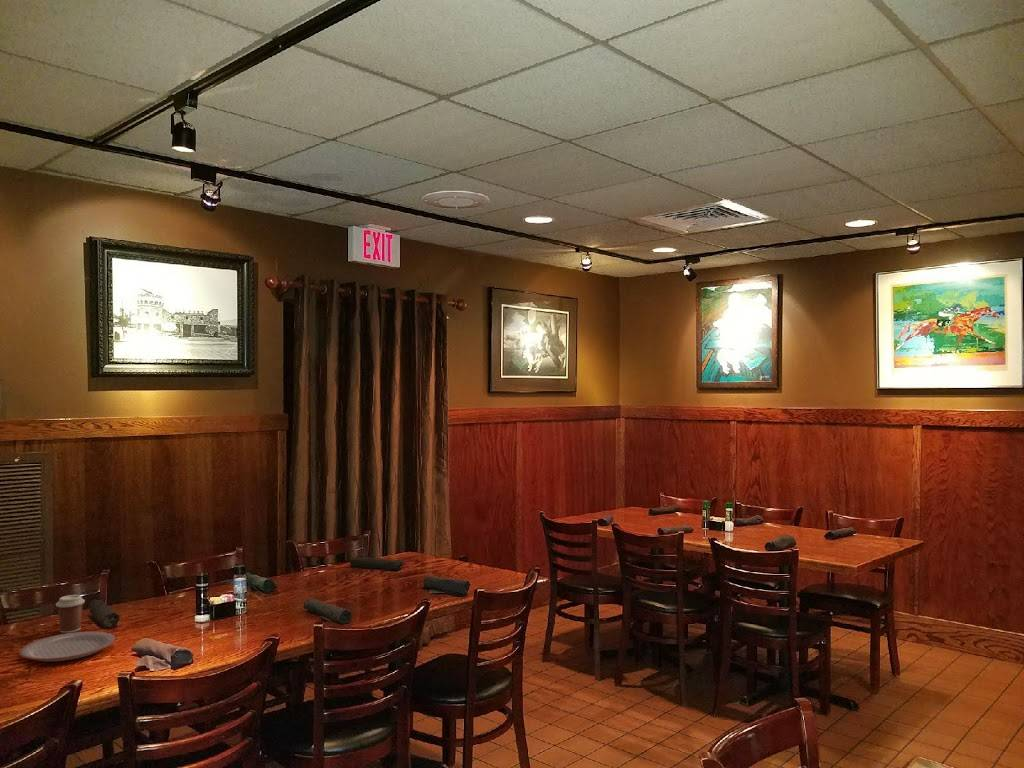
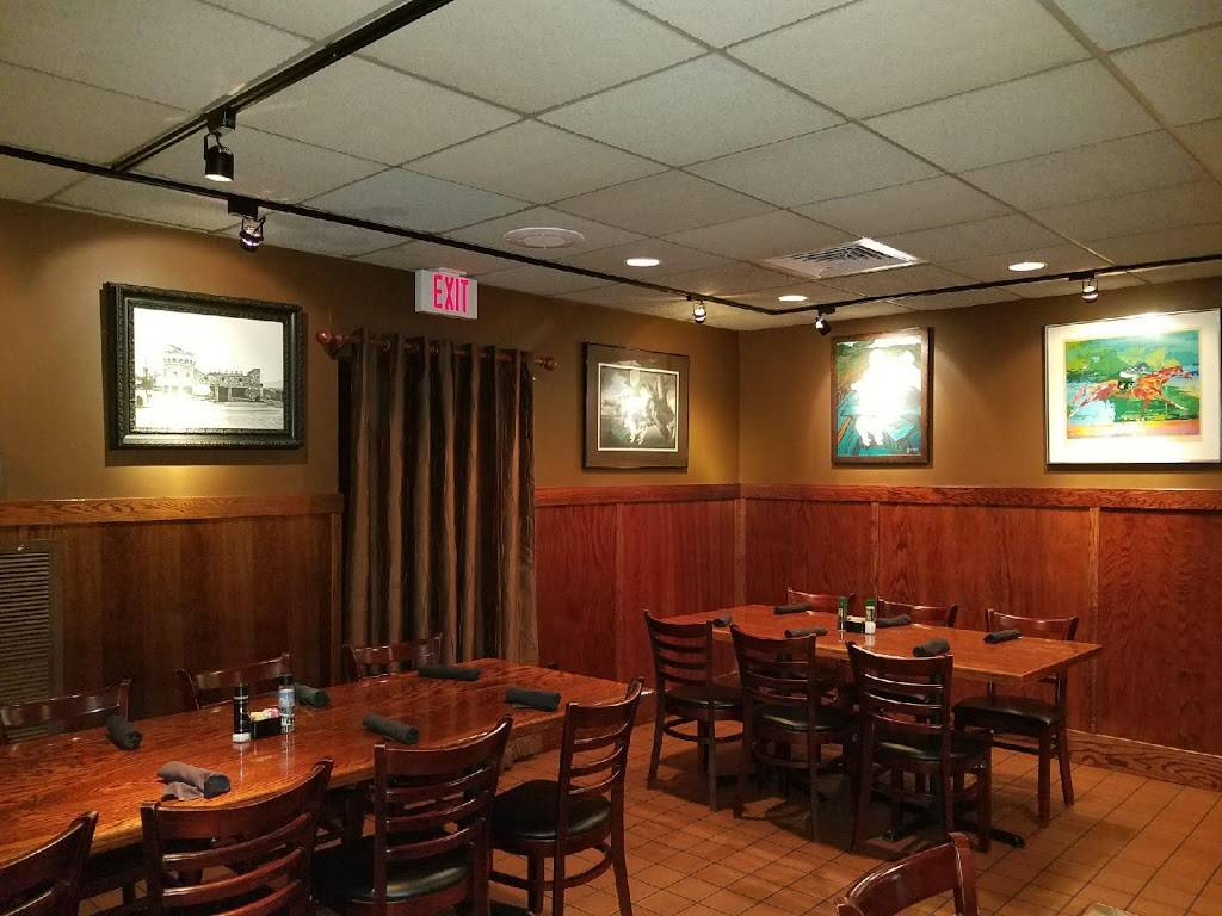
- coffee cup (70, 613)
- plate (68, 647)
